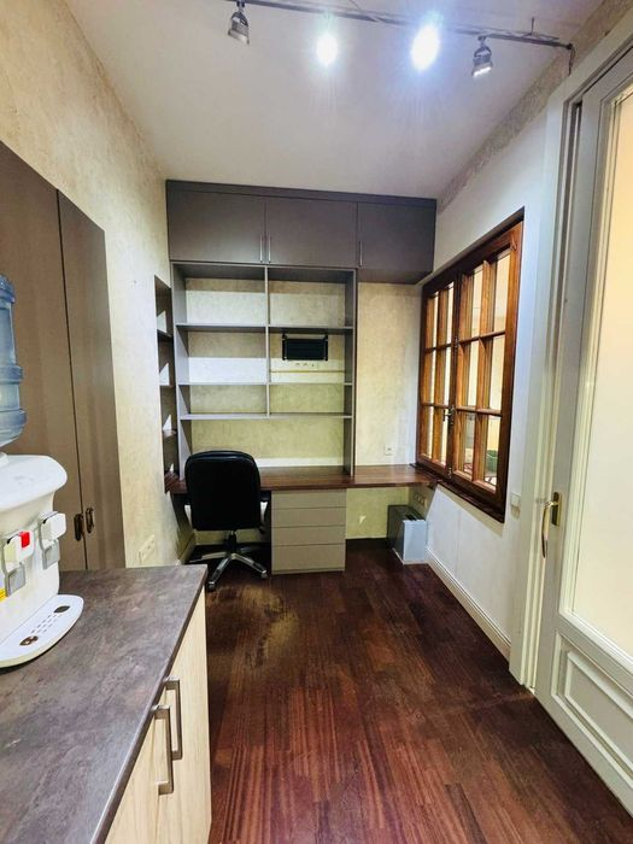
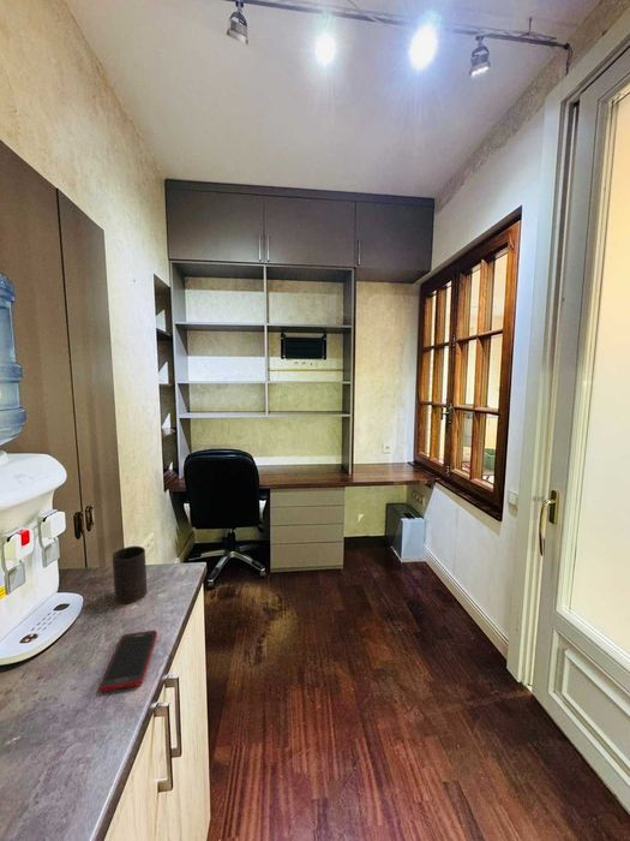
+ cup (130, 573)
+ cell phone (131, 657)
